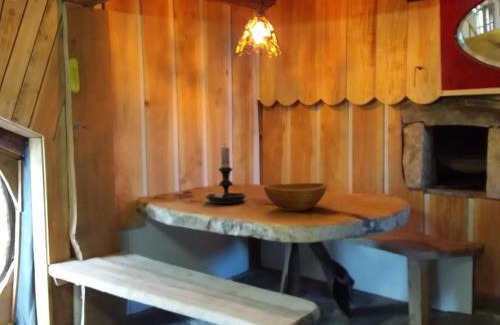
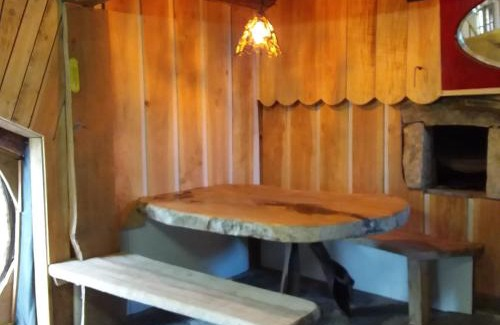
- wooden bowl (295, 197)
- candle holder (225, 172)
